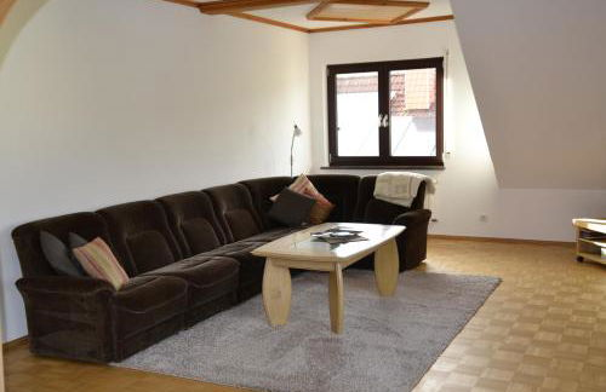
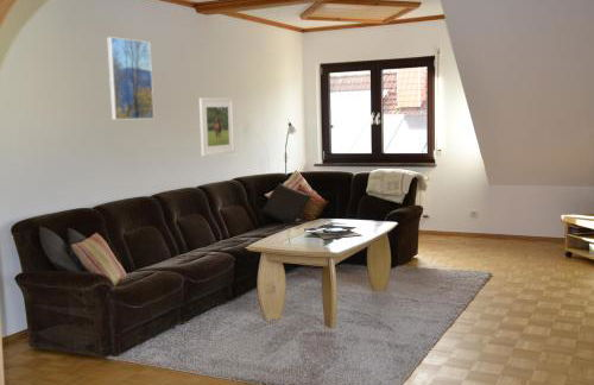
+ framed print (217, 126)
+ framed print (131, 80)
